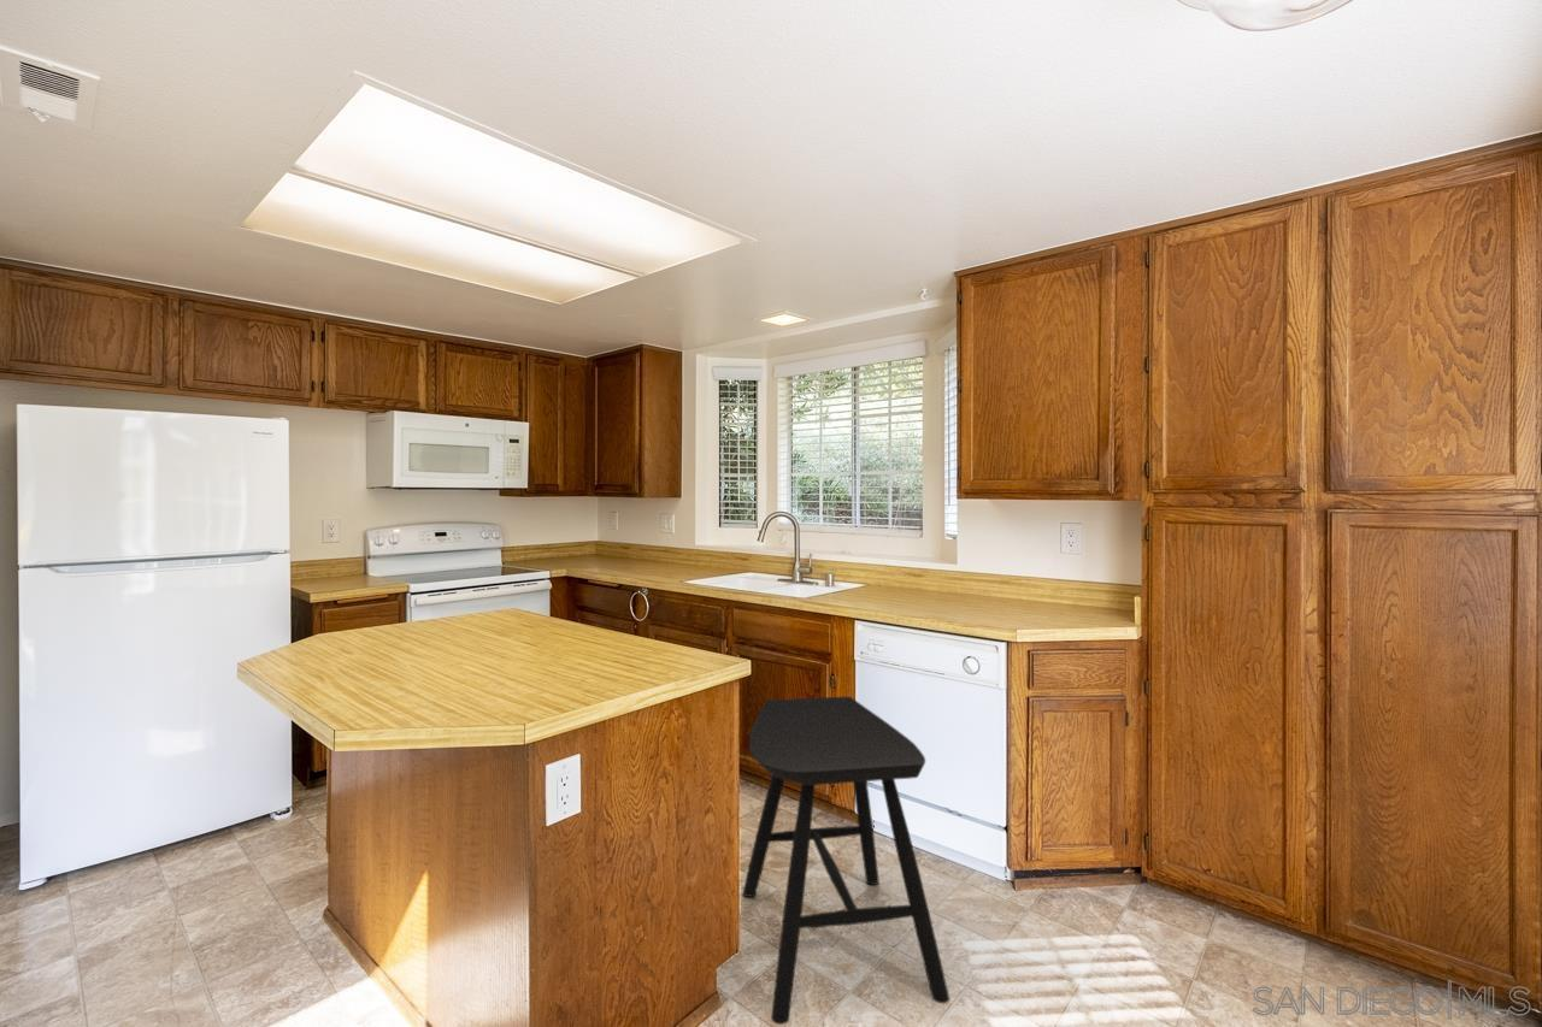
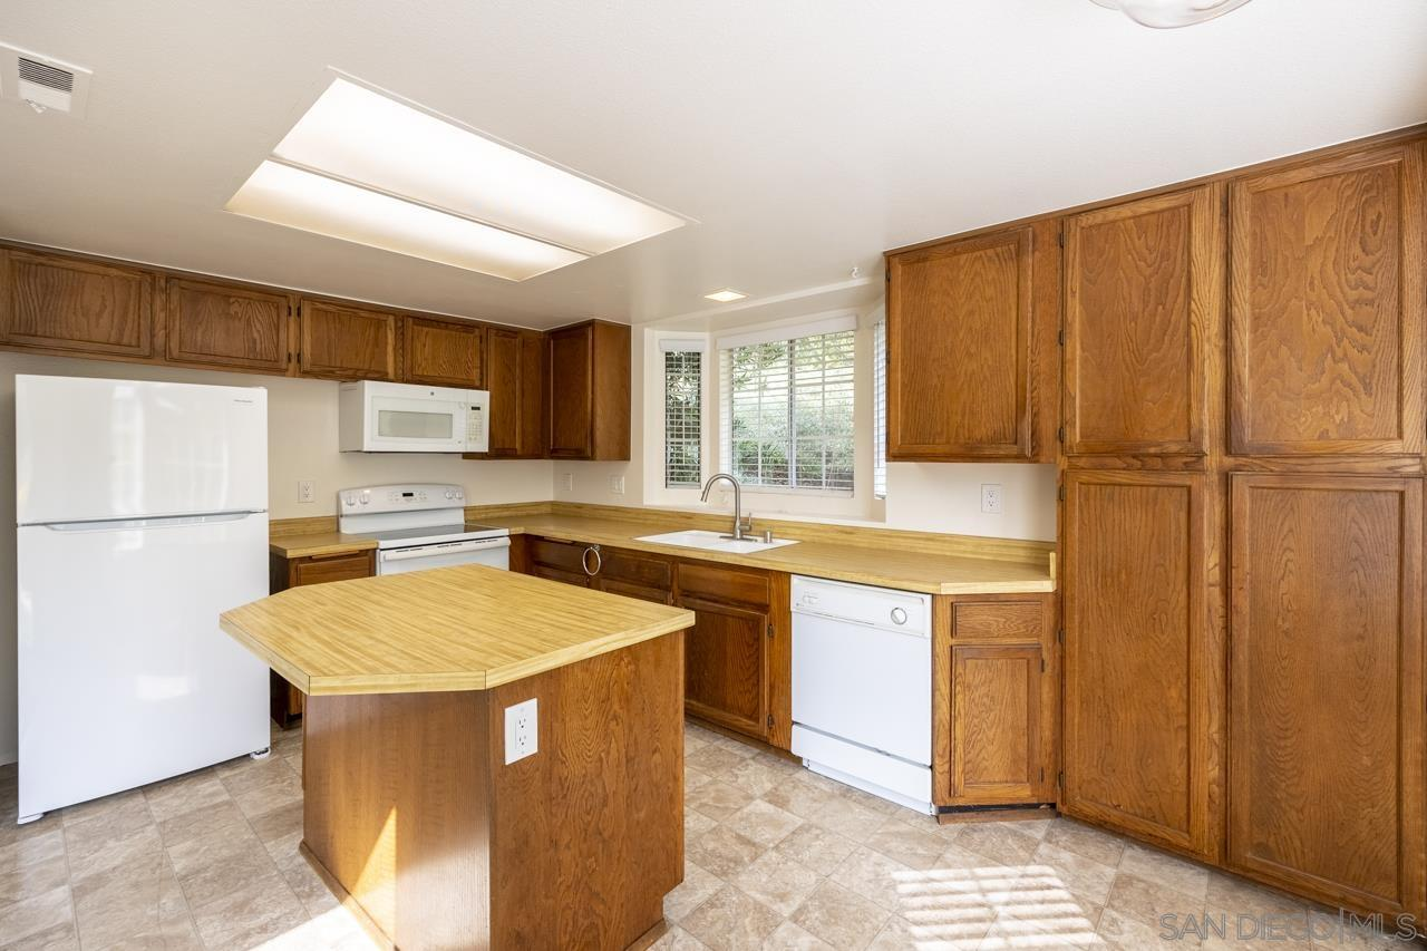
- stool (832, 833)
